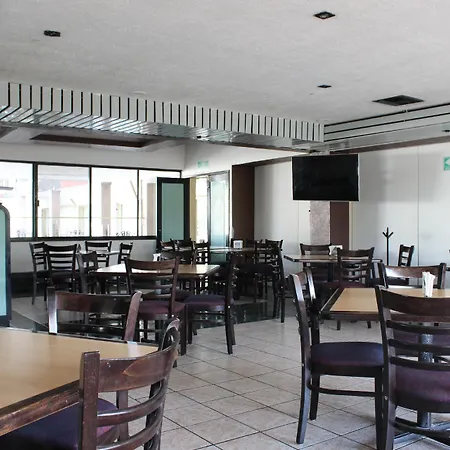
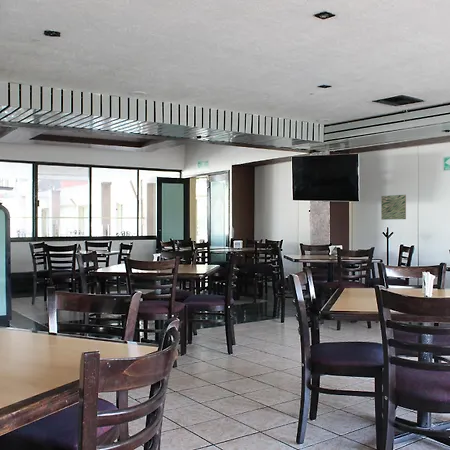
+ wall art (393, 207)
